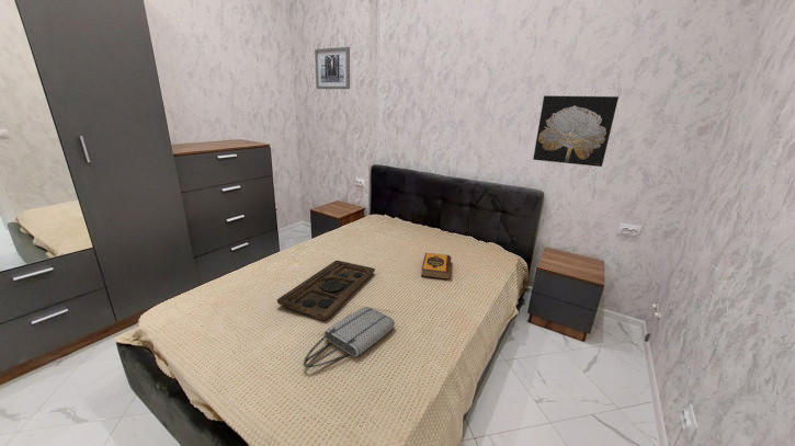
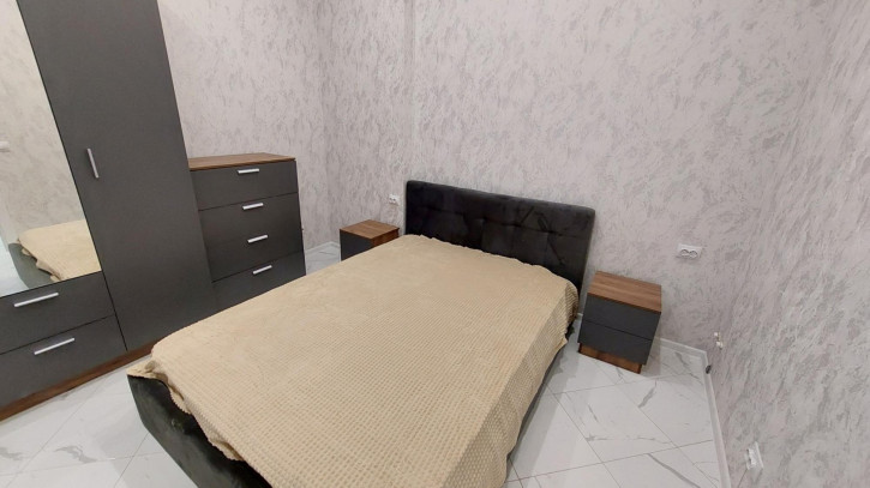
- decorative tray (331, 285)
- wall art (331, 68)
- tote bag (348, 338)
- hardback book (436, 265)
- wall art (572, 130)
